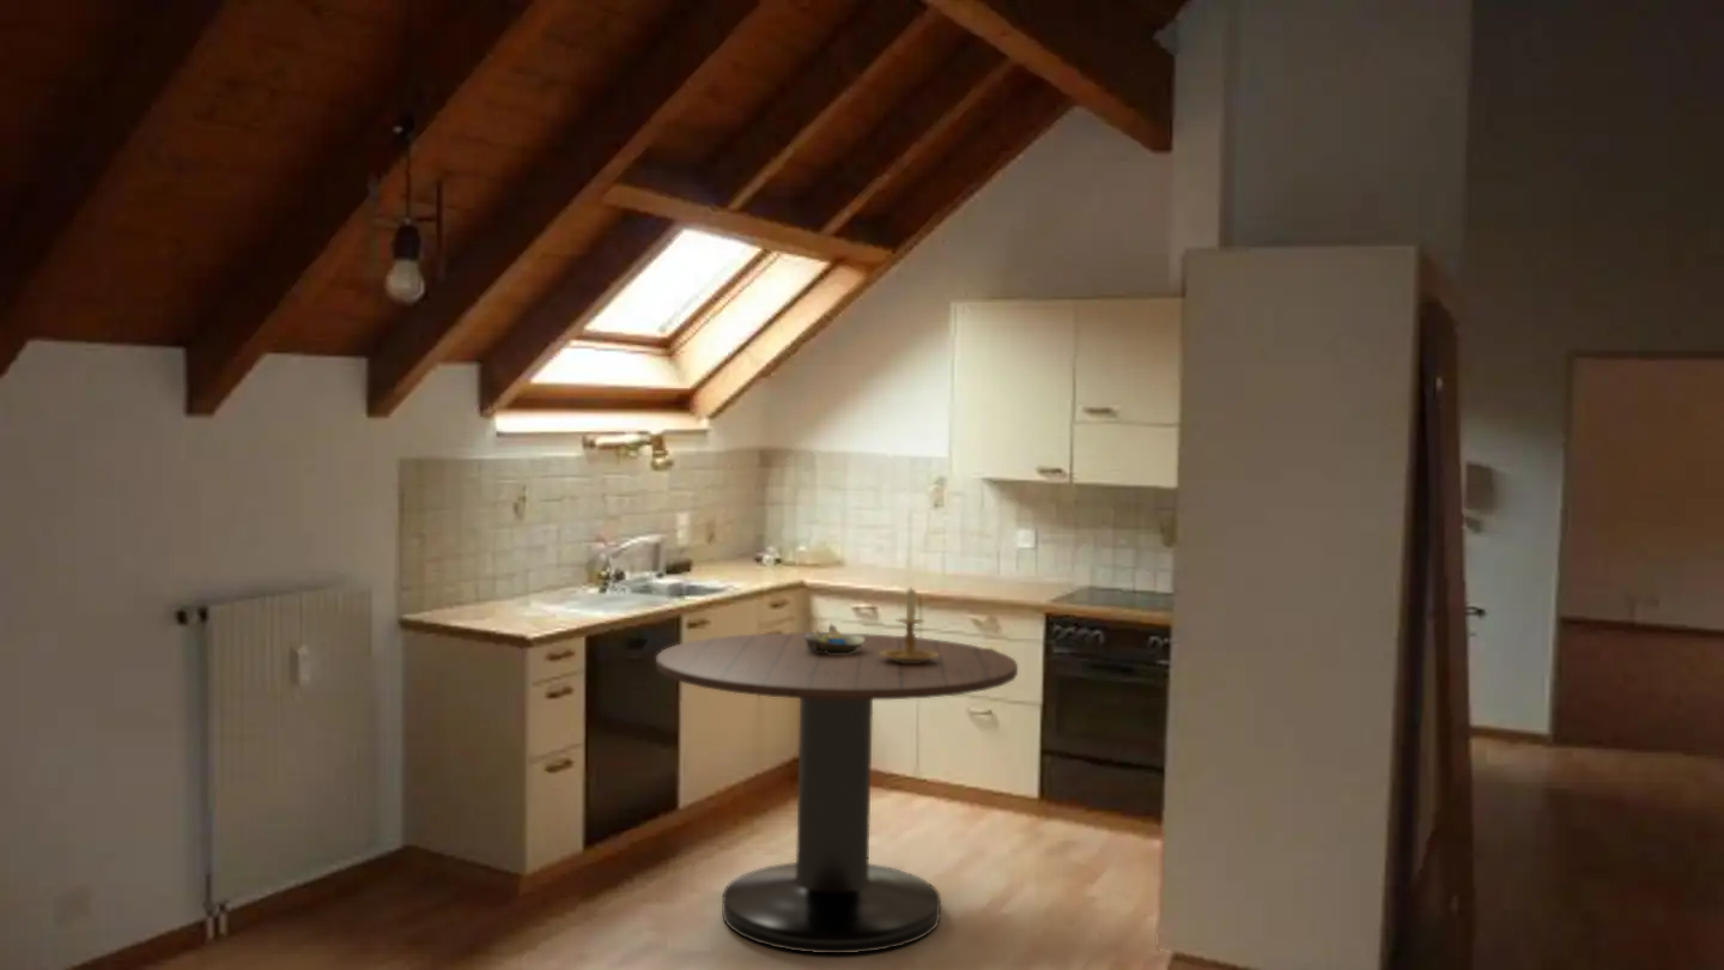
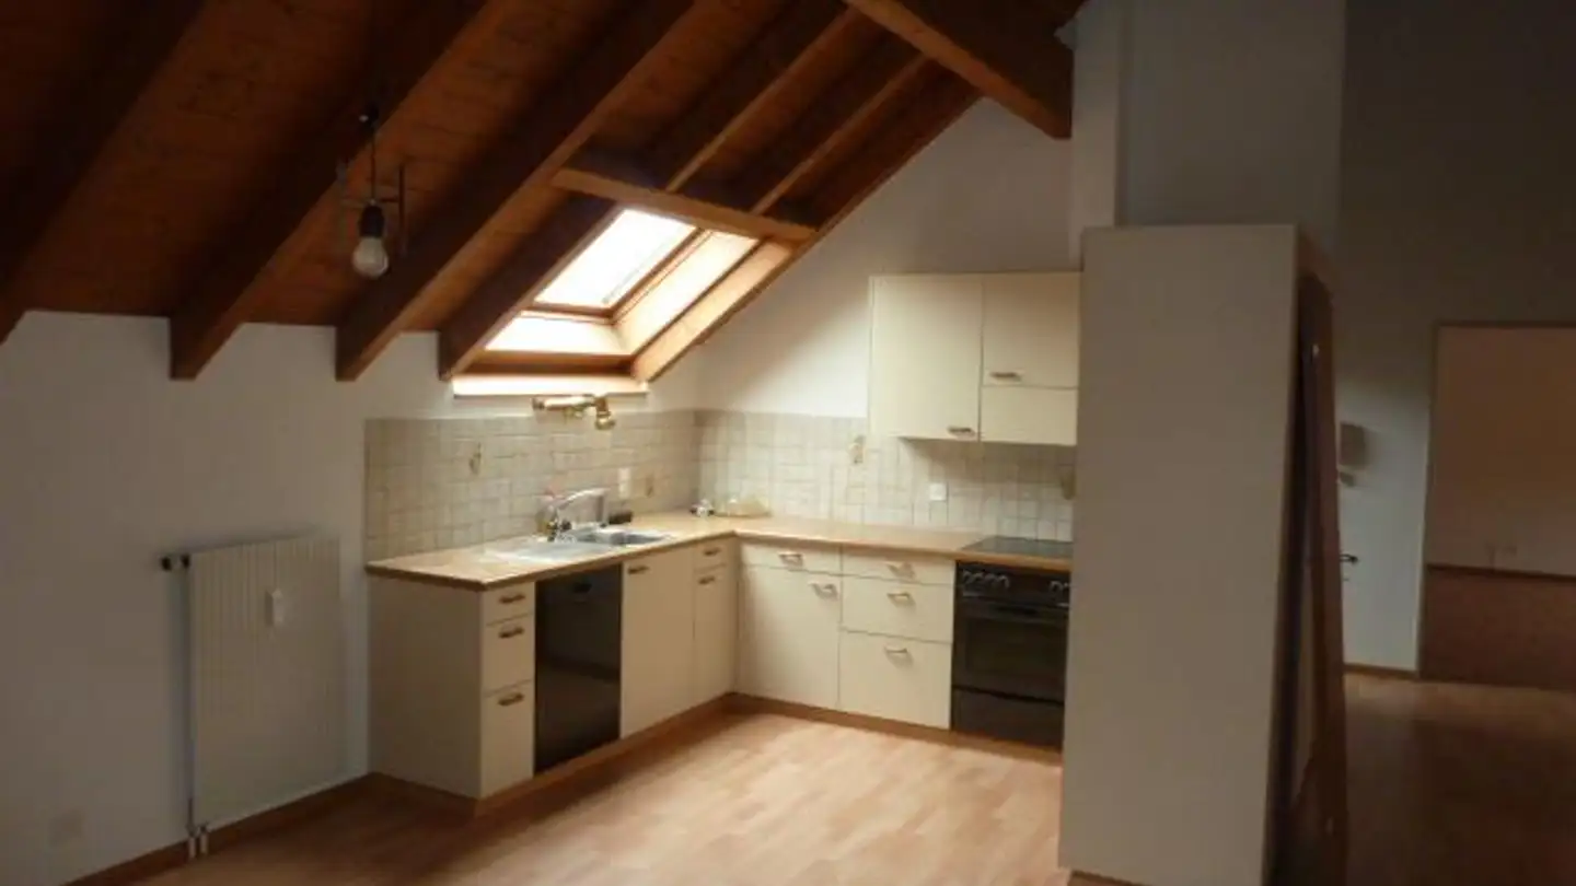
- decorative bowl (828, 637)
- candle holder (910, 623)
- dining table (833, 784)
